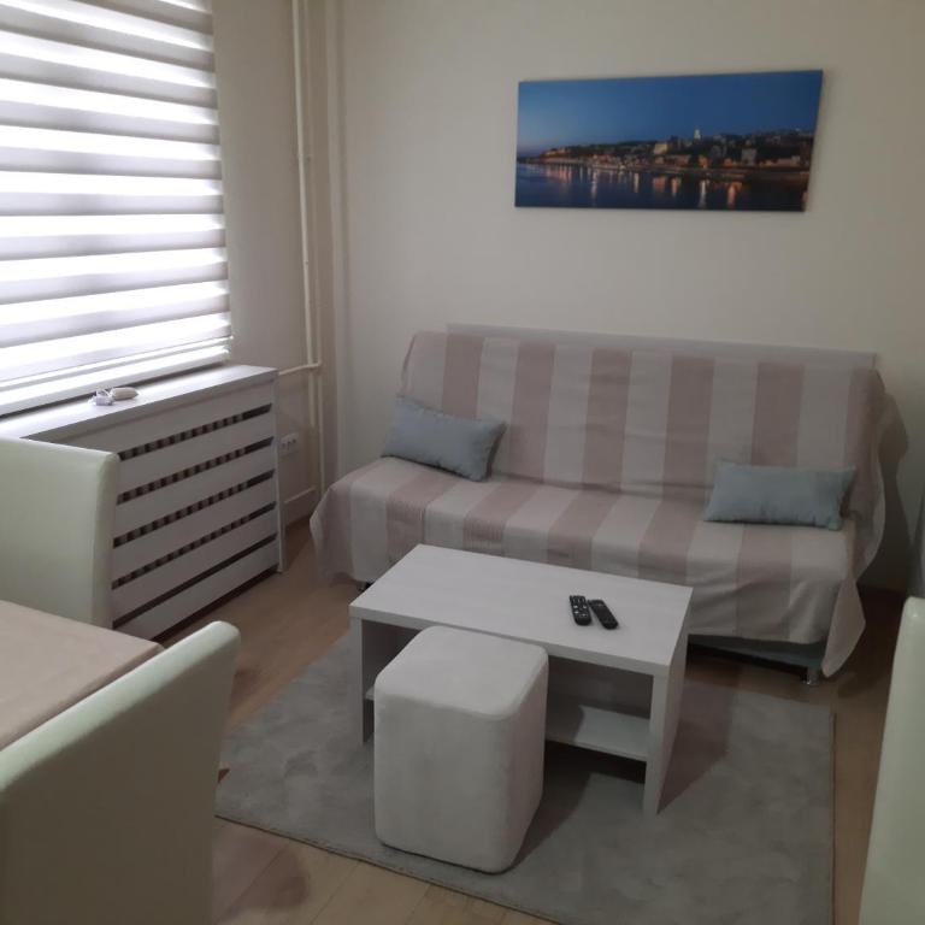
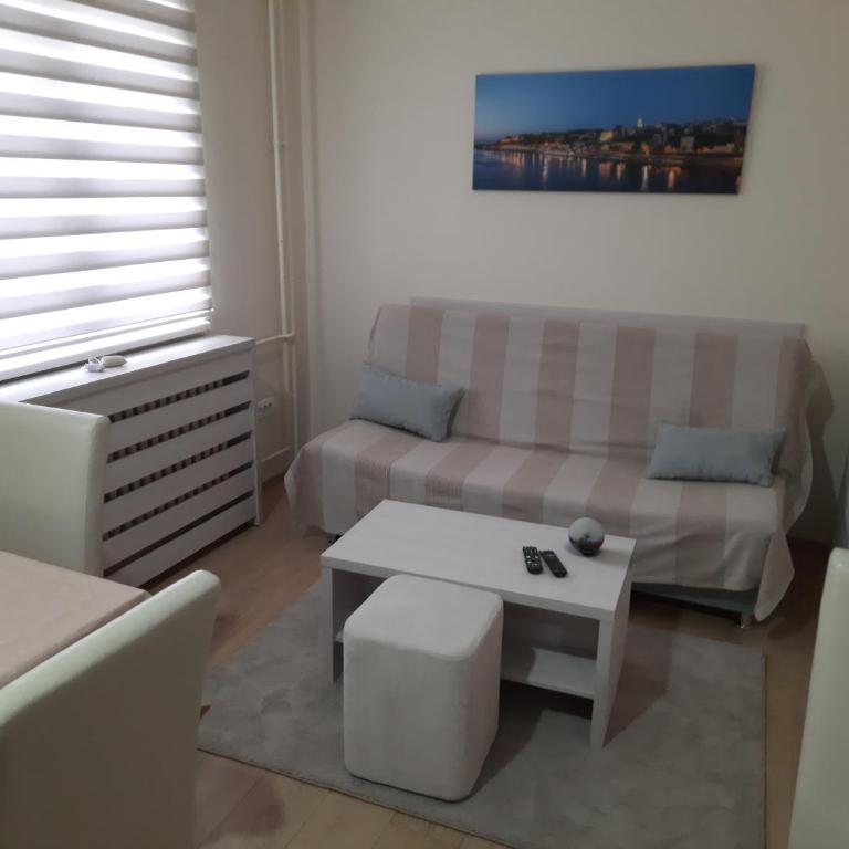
+ decorative orb (586, 535)
